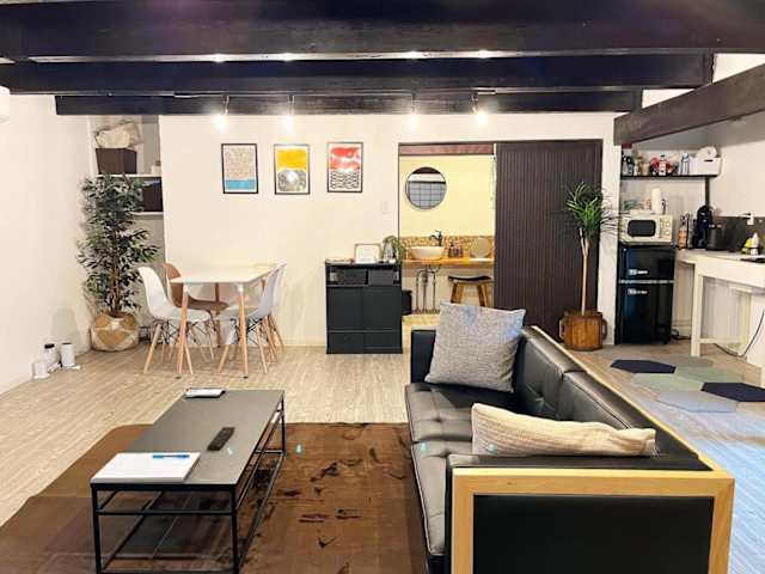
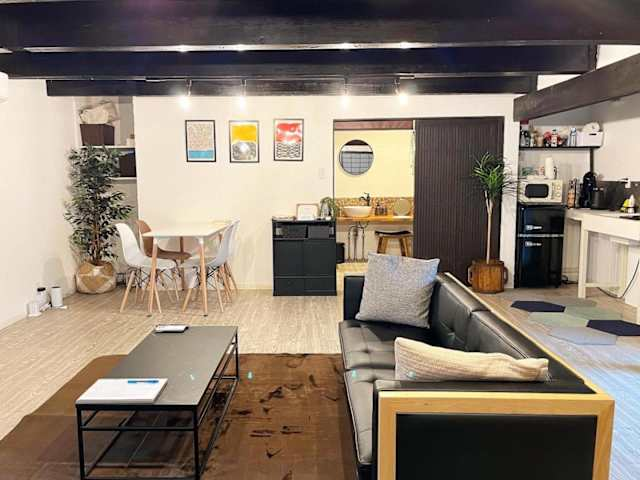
- remote control (221, 438)
